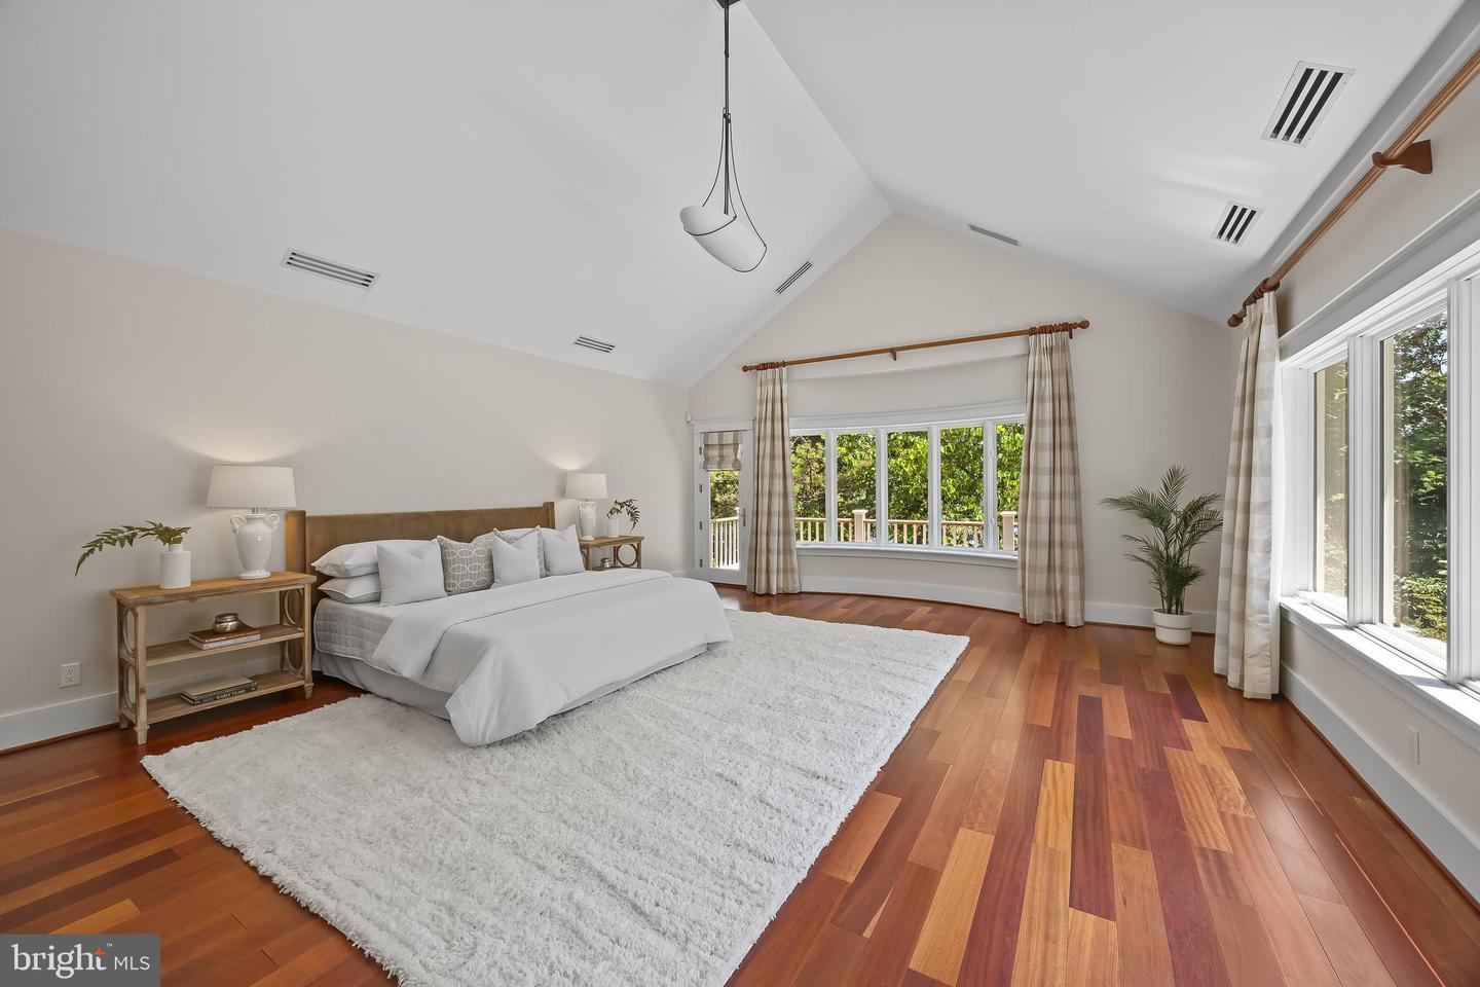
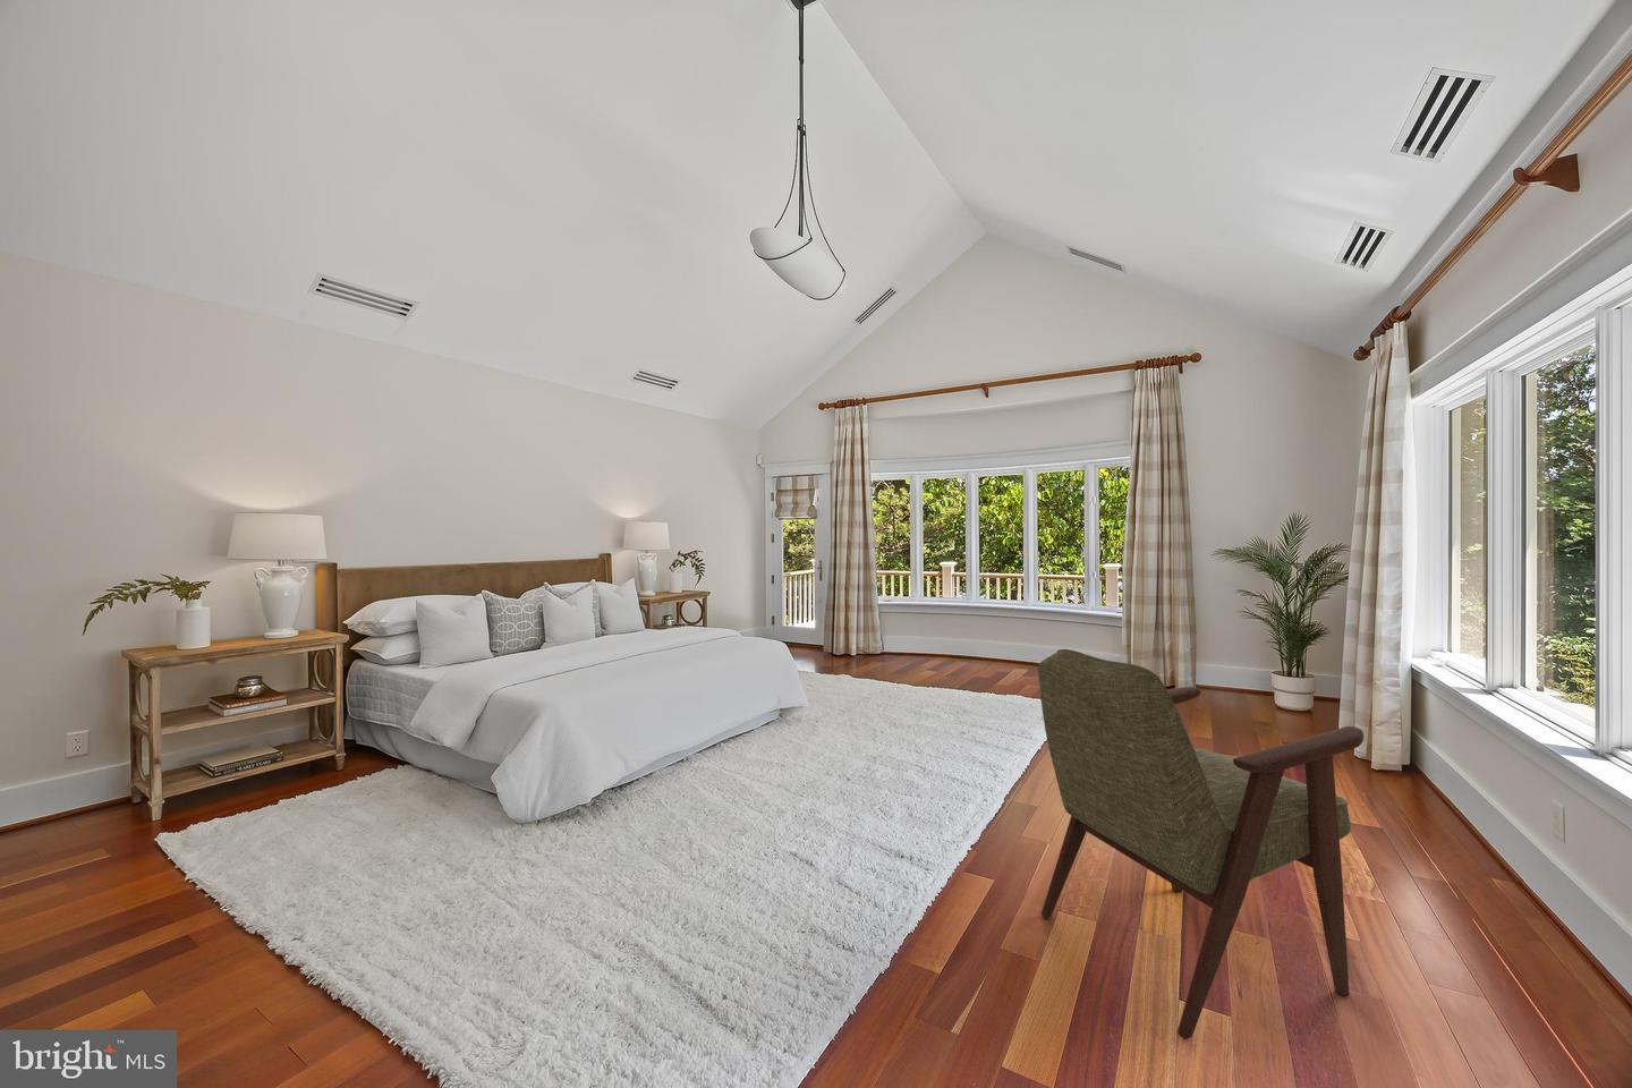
+ armchair (1182, 801)
